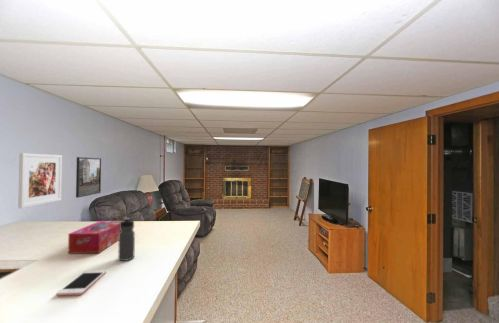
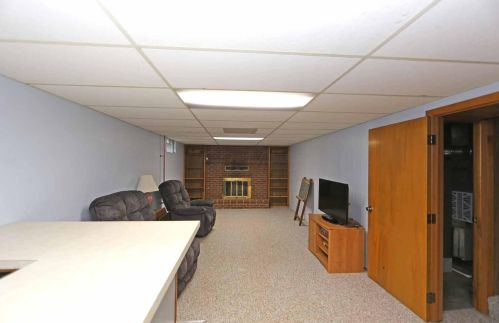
- tissue box (99, 235)
- cell phone (83, 281)
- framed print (42, 179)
- water bottle (126, 238)
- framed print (89, 176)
